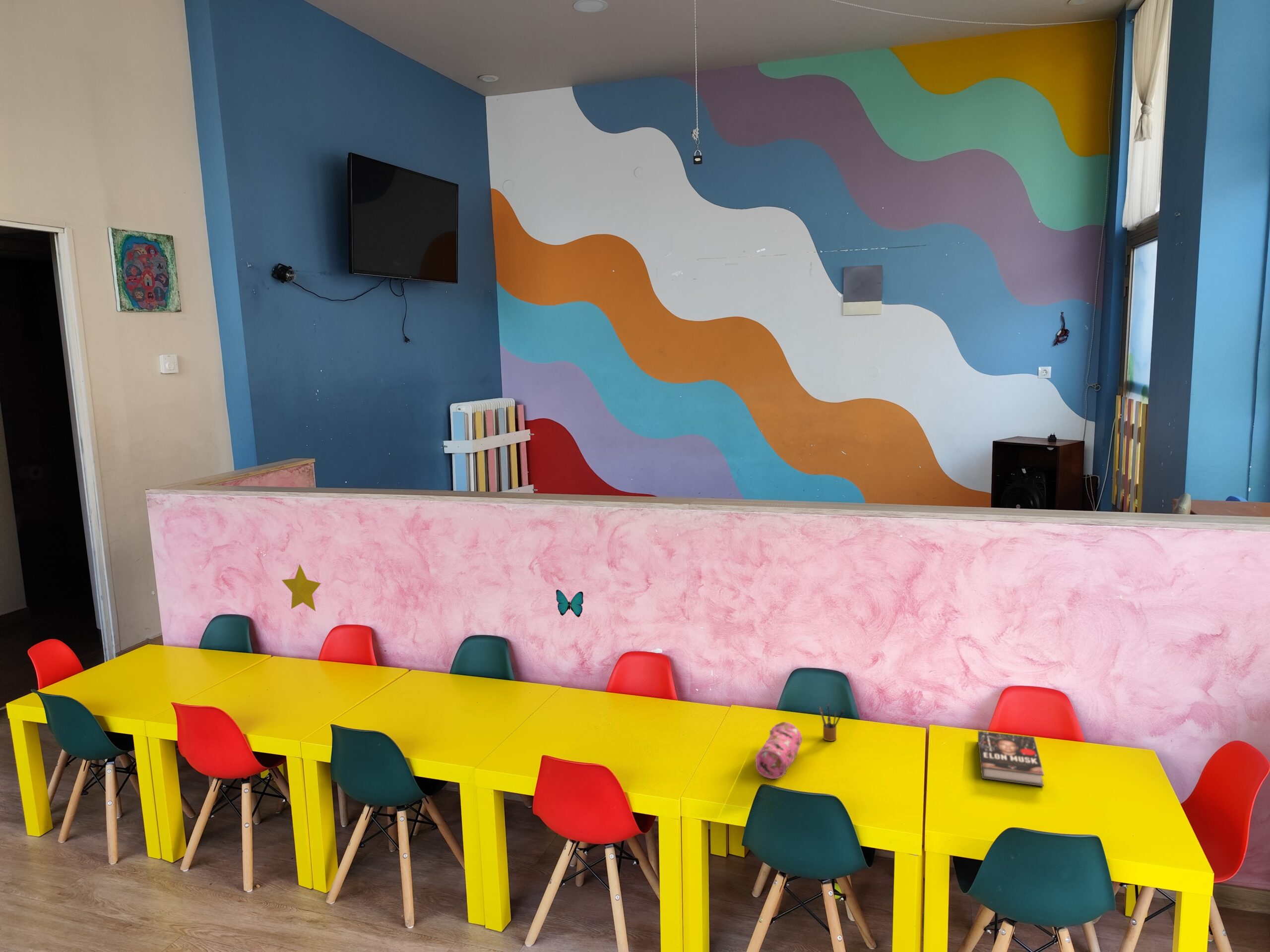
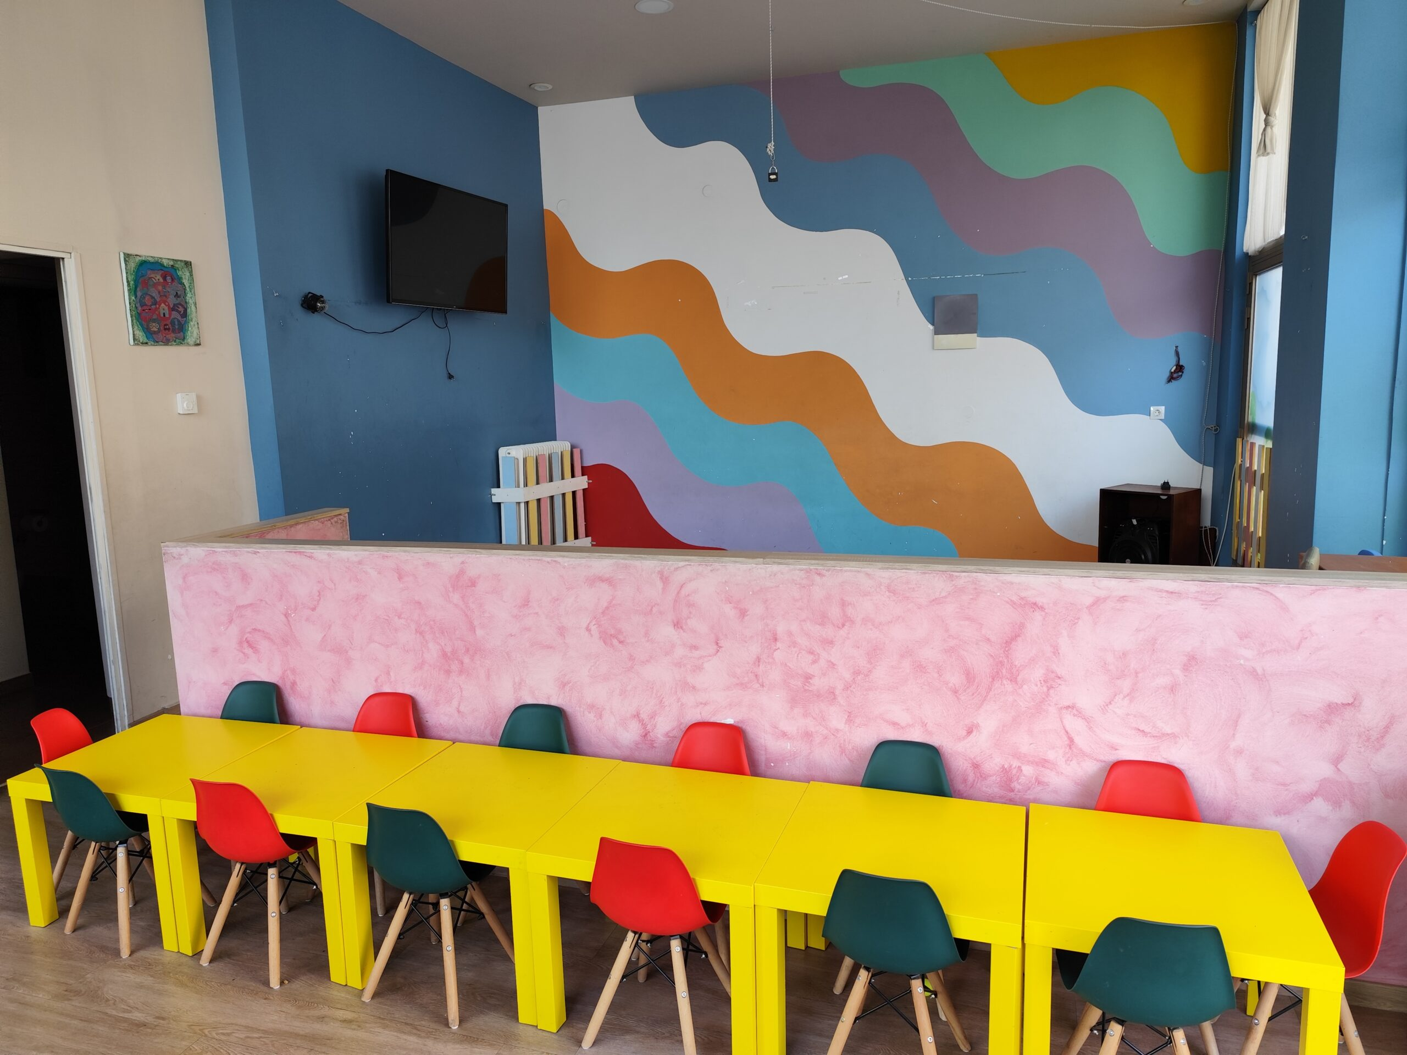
- pencil case (779, 750)
- decorative star (301, 587)
- decorative butterfly (569, 603)
- book (1009, 757)
- pencil box (830, 722)
